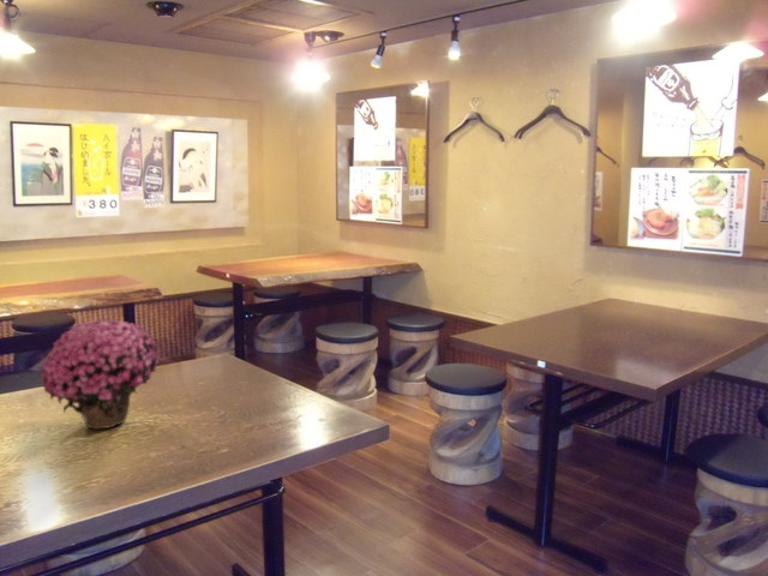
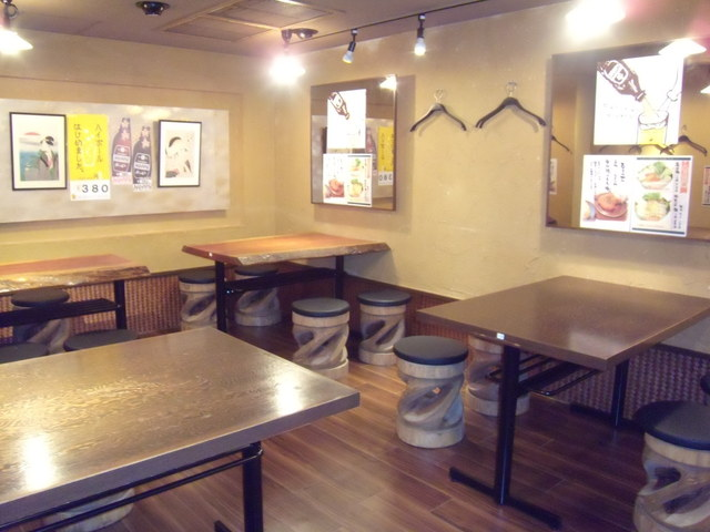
- flower (102, 371)
